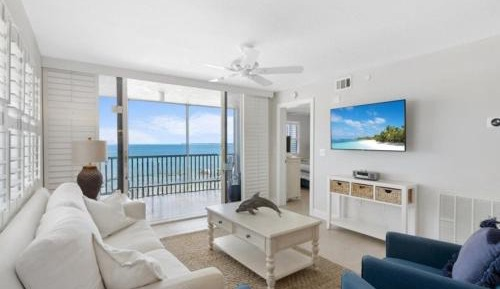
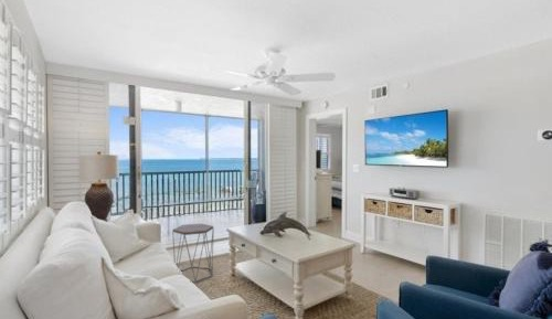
+ side table (194, 253)
